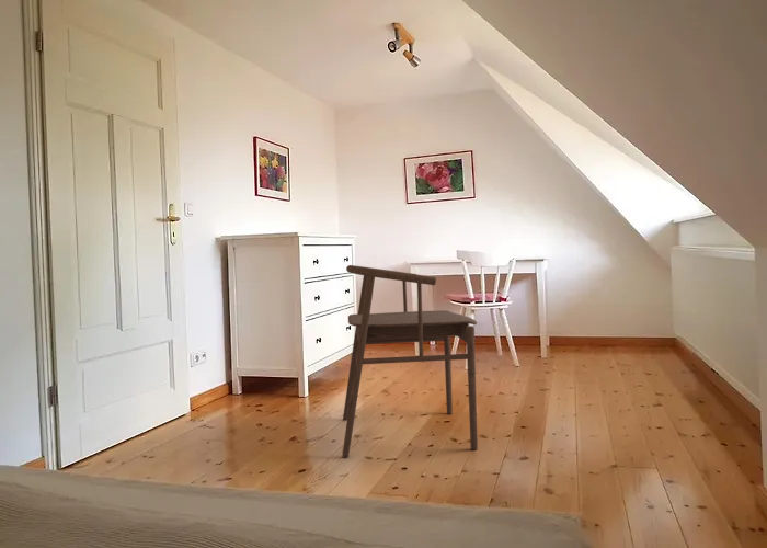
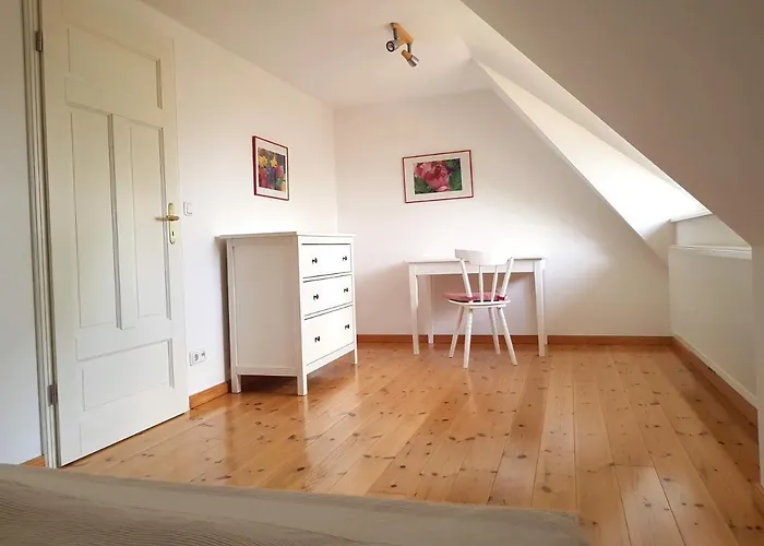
- armchair (405, 342)
